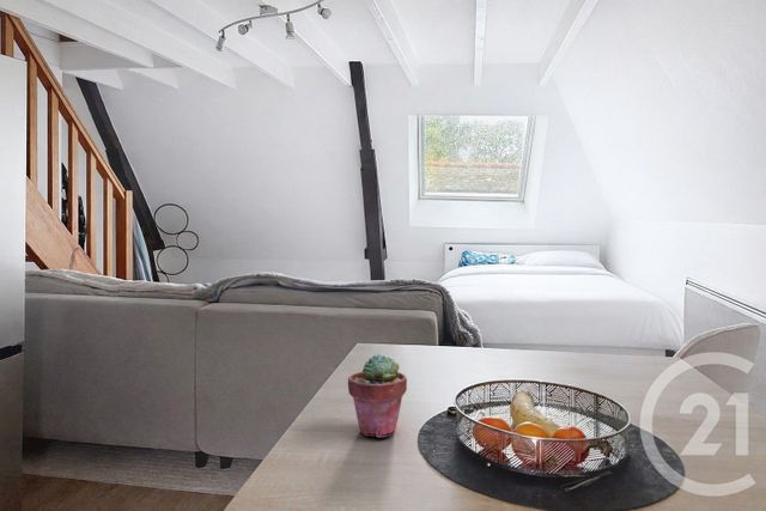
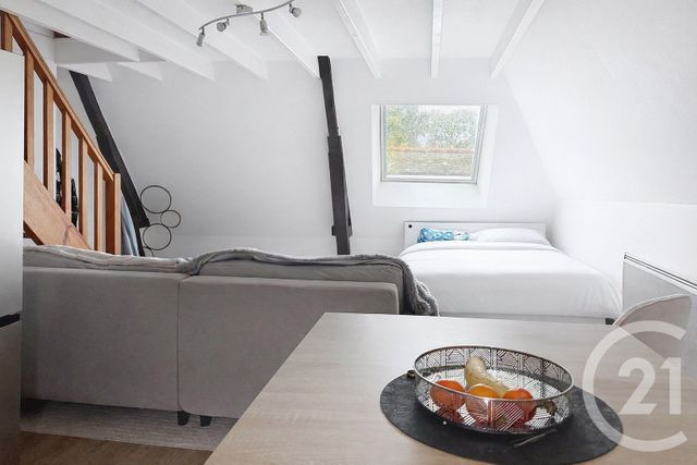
- potted succulent (377, 393)
